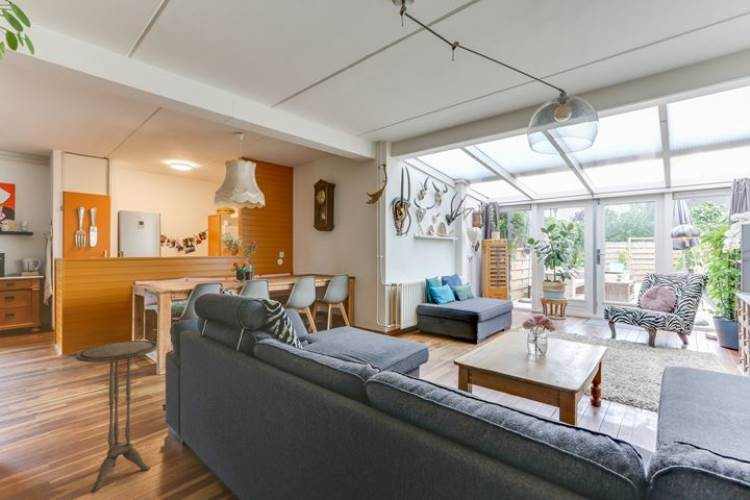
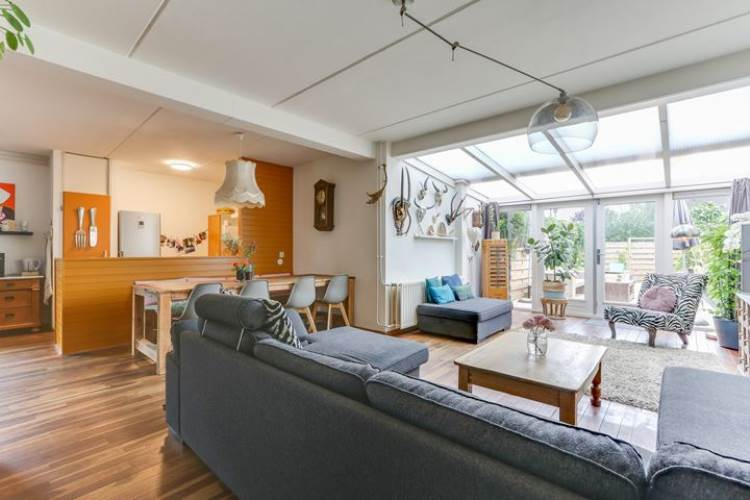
- side table (117, 411)
